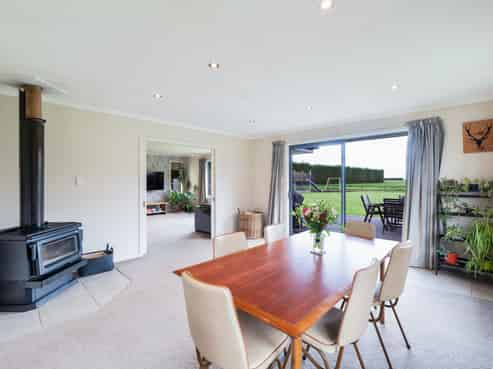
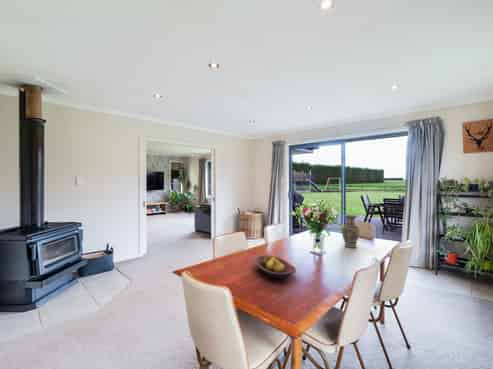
+ fruit bowl (273, 264)
+ vase (350, 231)
